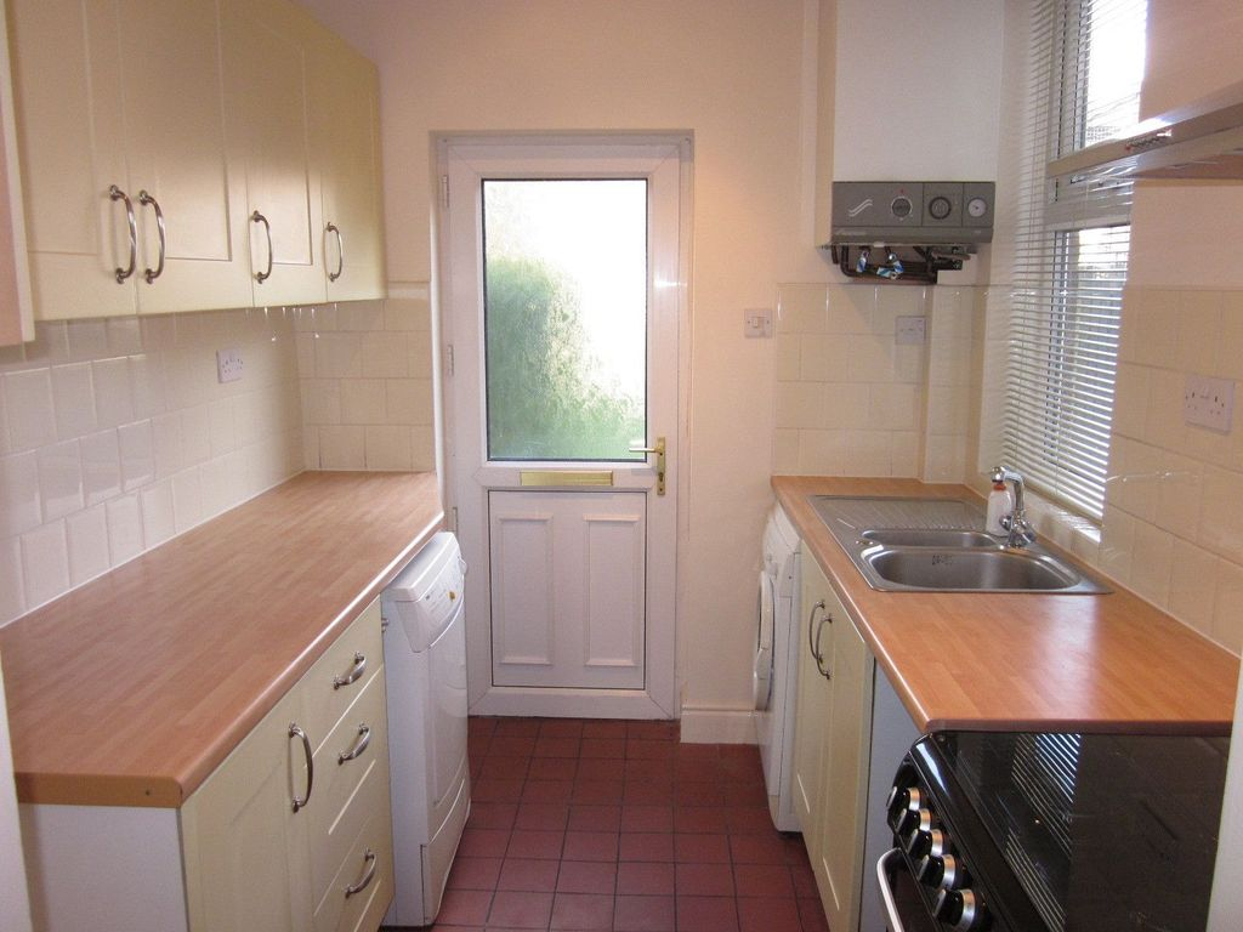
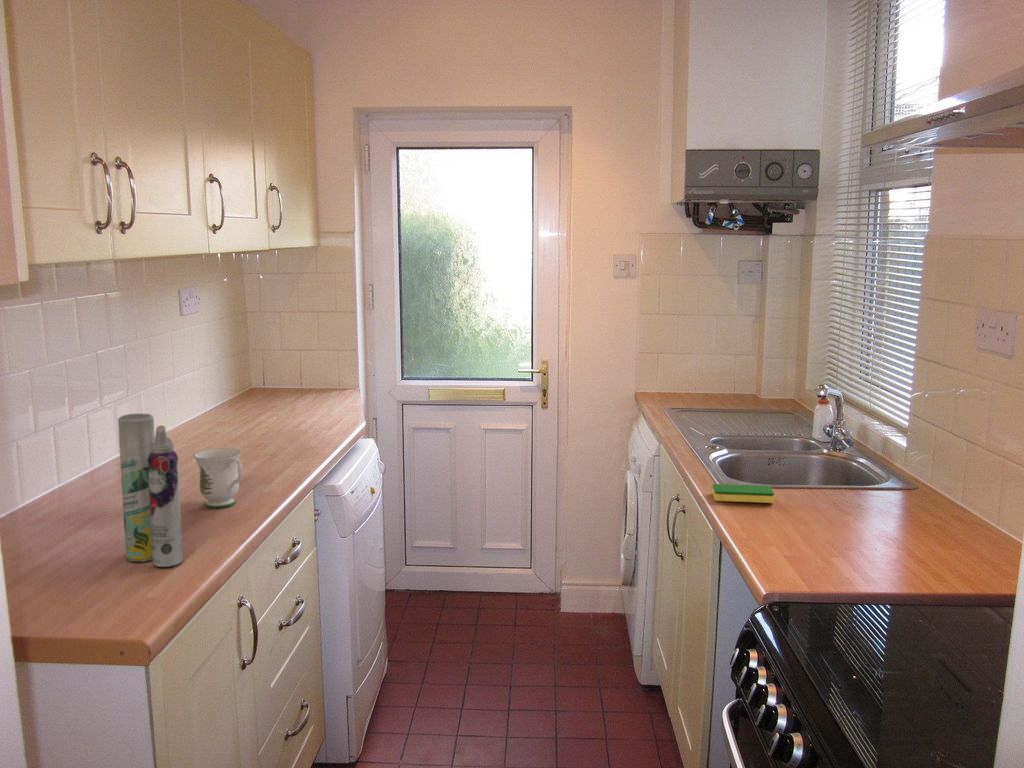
+ dish sponge (742, 493)
+ aerosol can (151, 489)
+ mug (223, 480)
